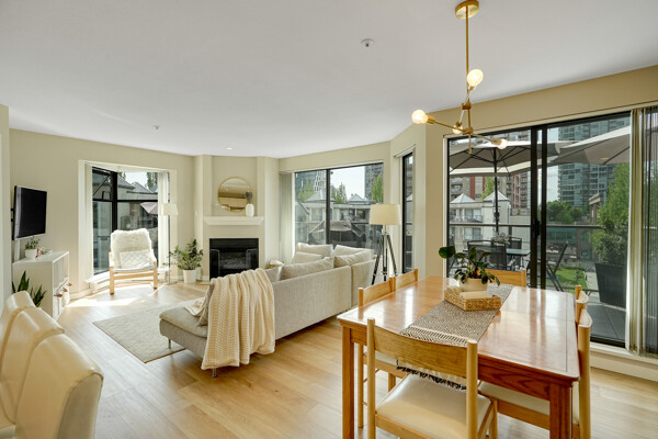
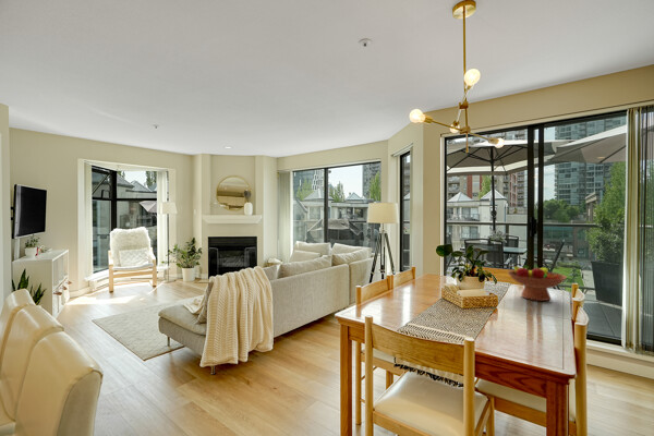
+ fruit bowl (535, 281)
